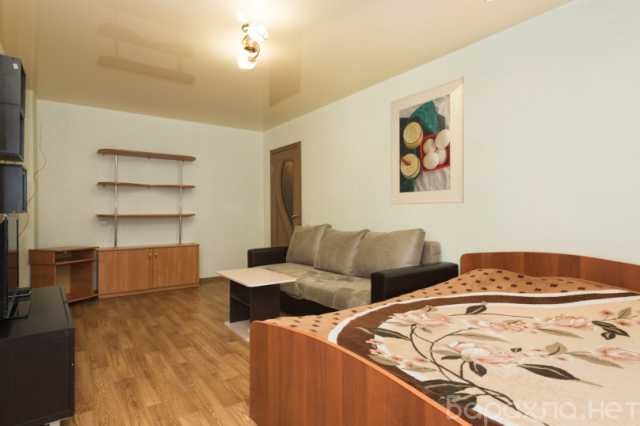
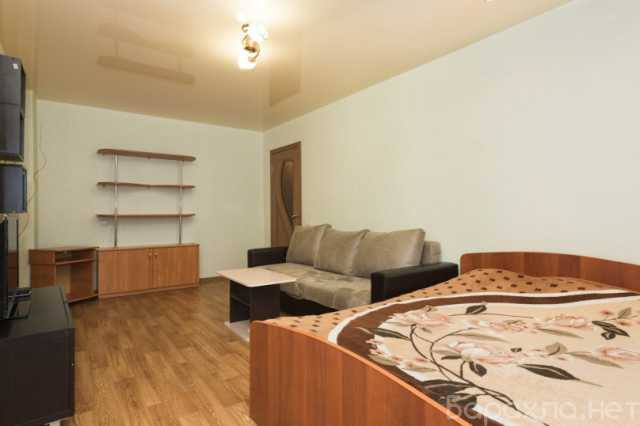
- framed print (423, 147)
